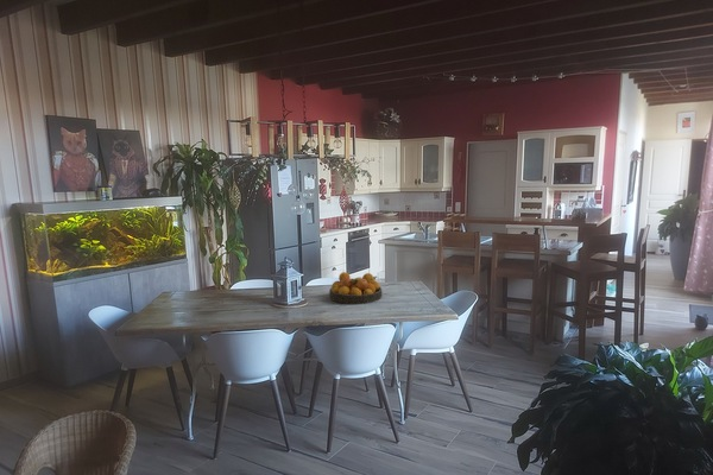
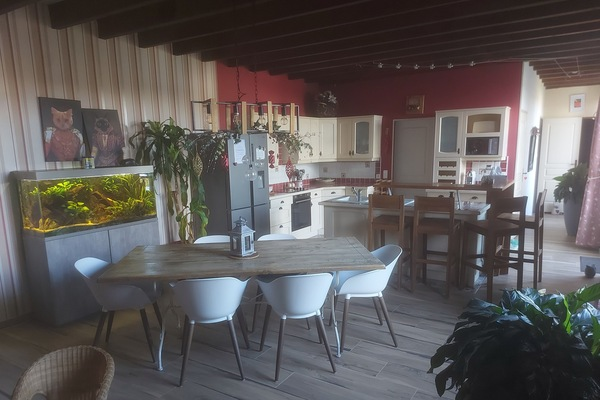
- fruit bowl (355, 285)
